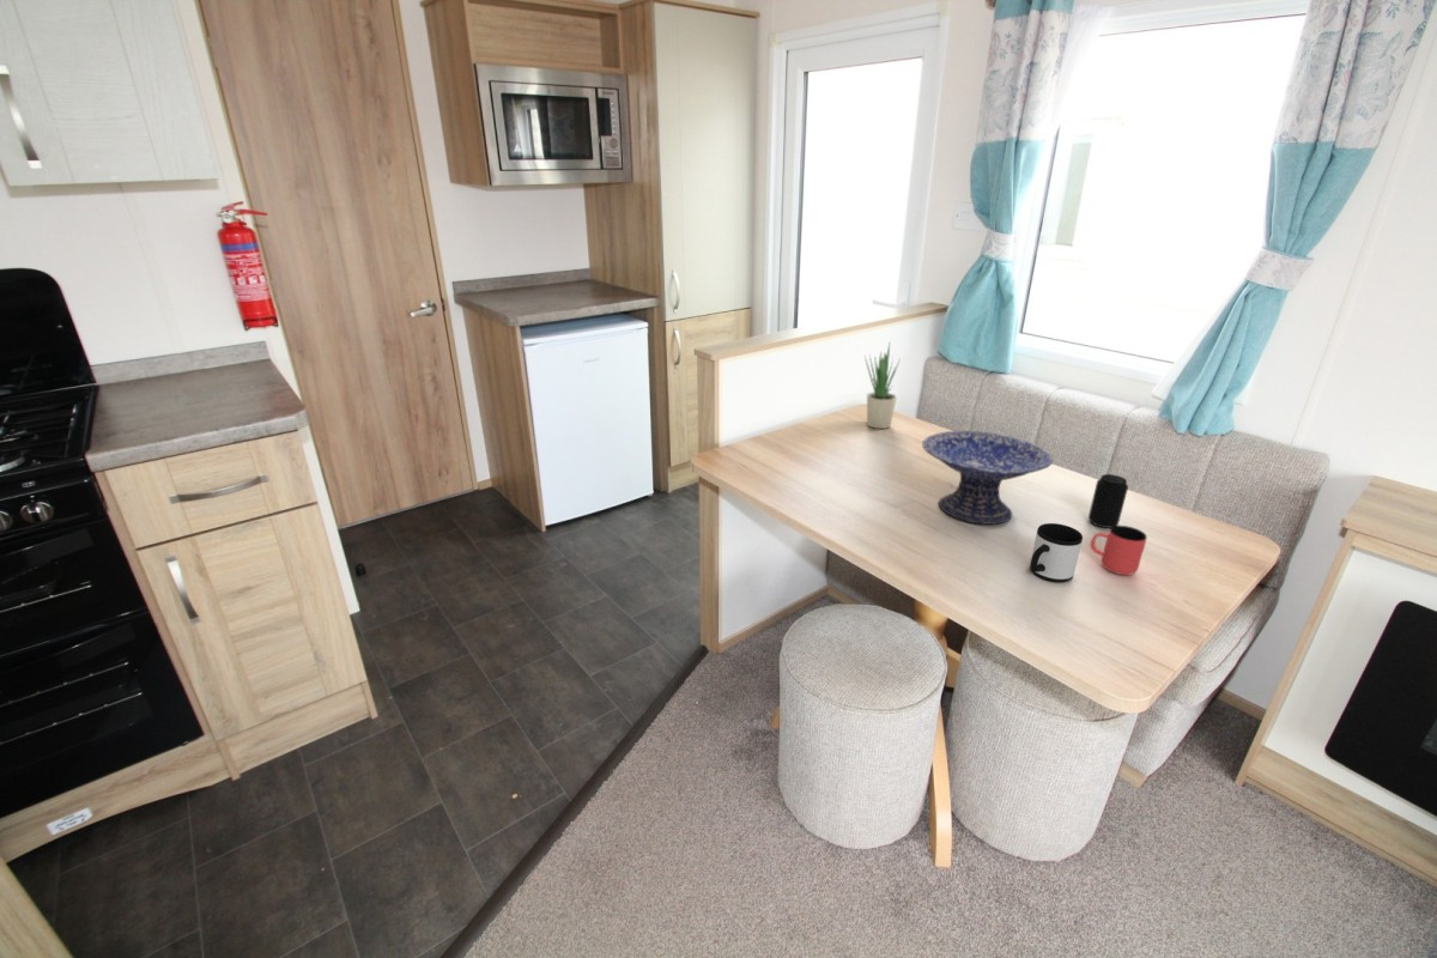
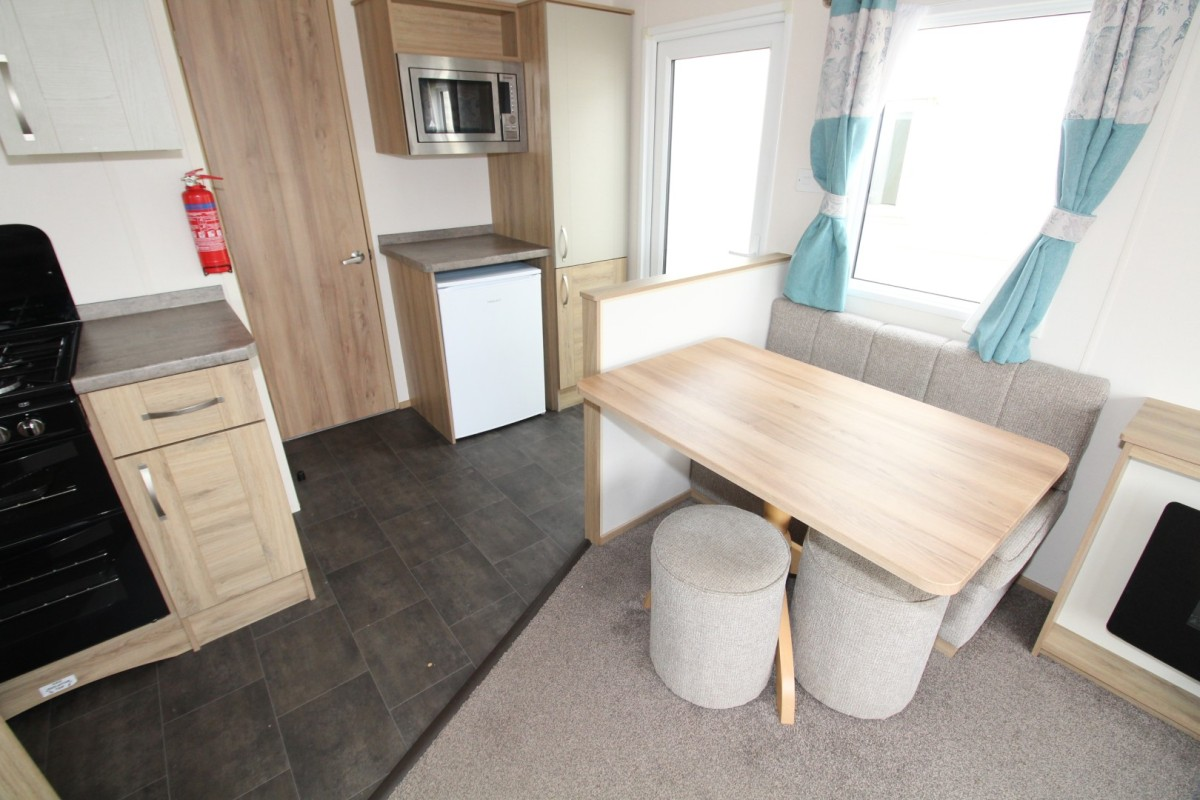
- potted plant (879, 383)
- mug (1050, 554)
- beverage can (1108, 501)
- cup (1115, 547)
- decorative bowl (980, 479)
